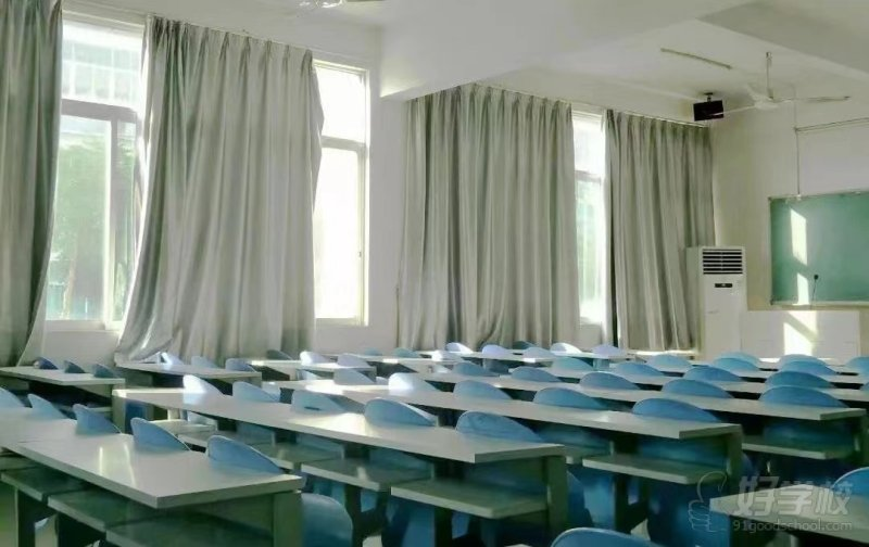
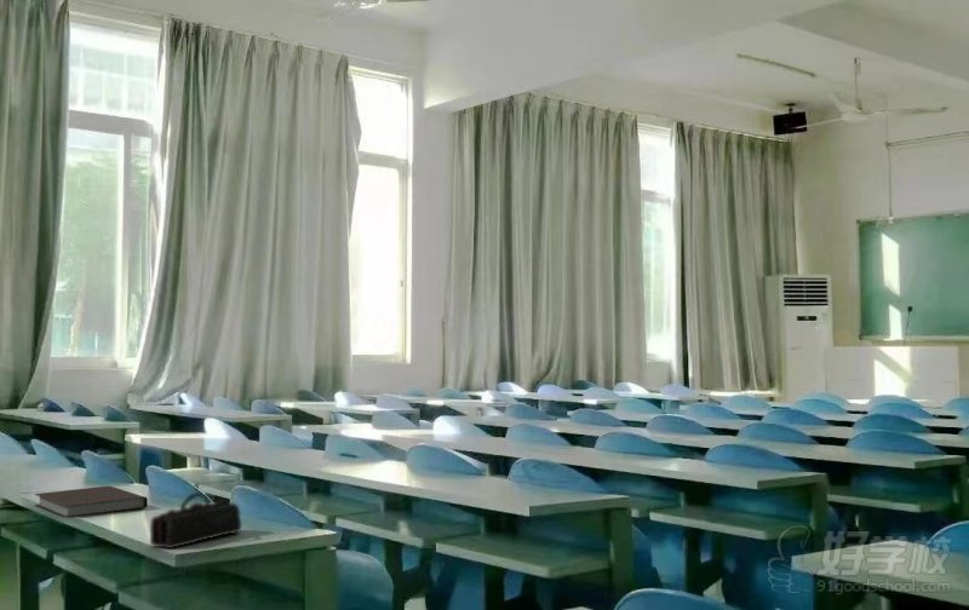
+ notebook (90, 500)
+ pencil case (196, 514)
